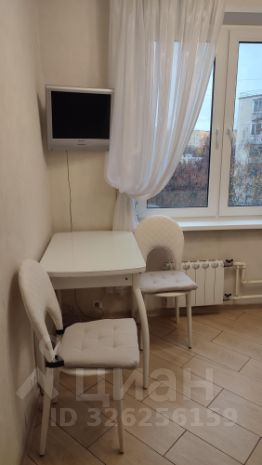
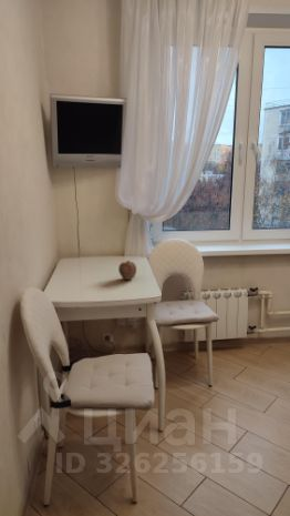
+ apple (127, 269)
